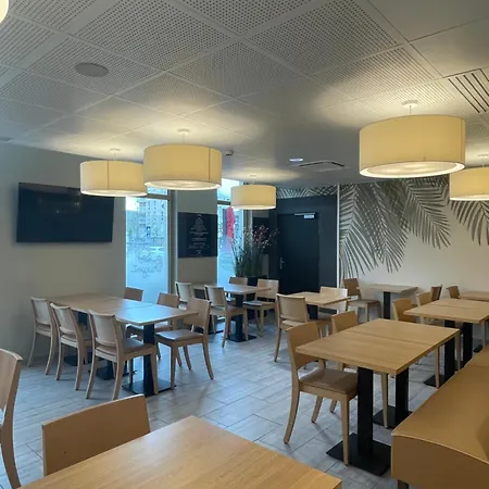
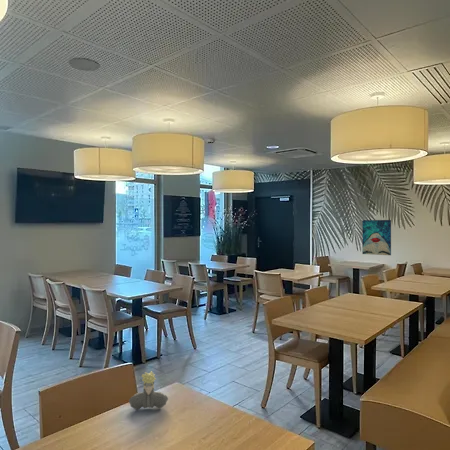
+ bust sculpture (148, 390)
+ wall art (376, 237)
